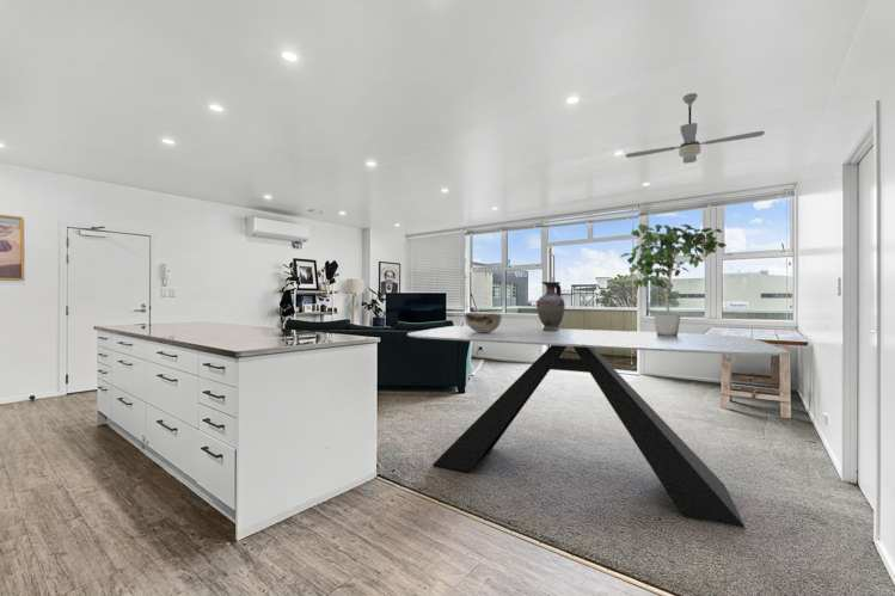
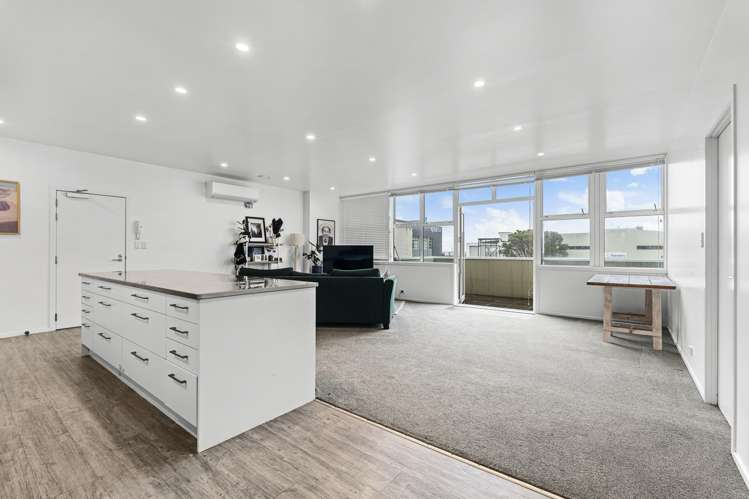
- potted plant (670, 277)
- decorative bowl (483, 322)
- vase (551, 306)
- dining table (597, 385)
- ceiling fan (689, 125)
